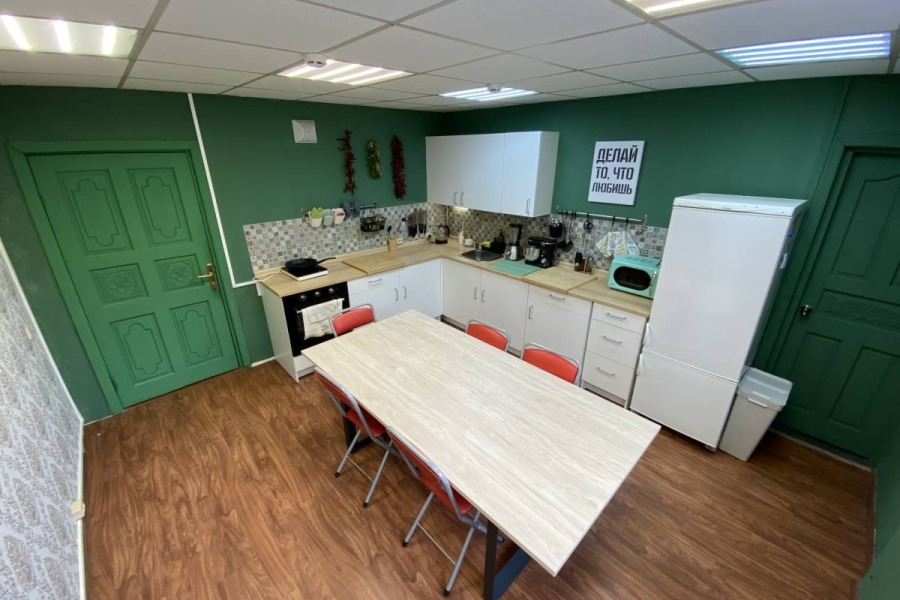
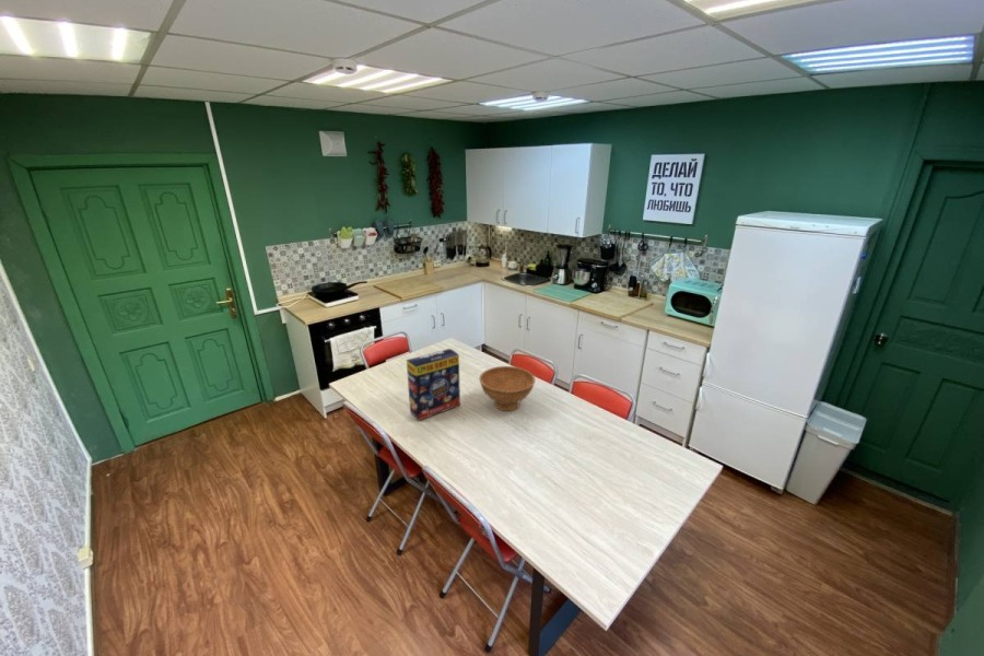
+ cereal box (434, 383)
+ bowl (506, 391)
